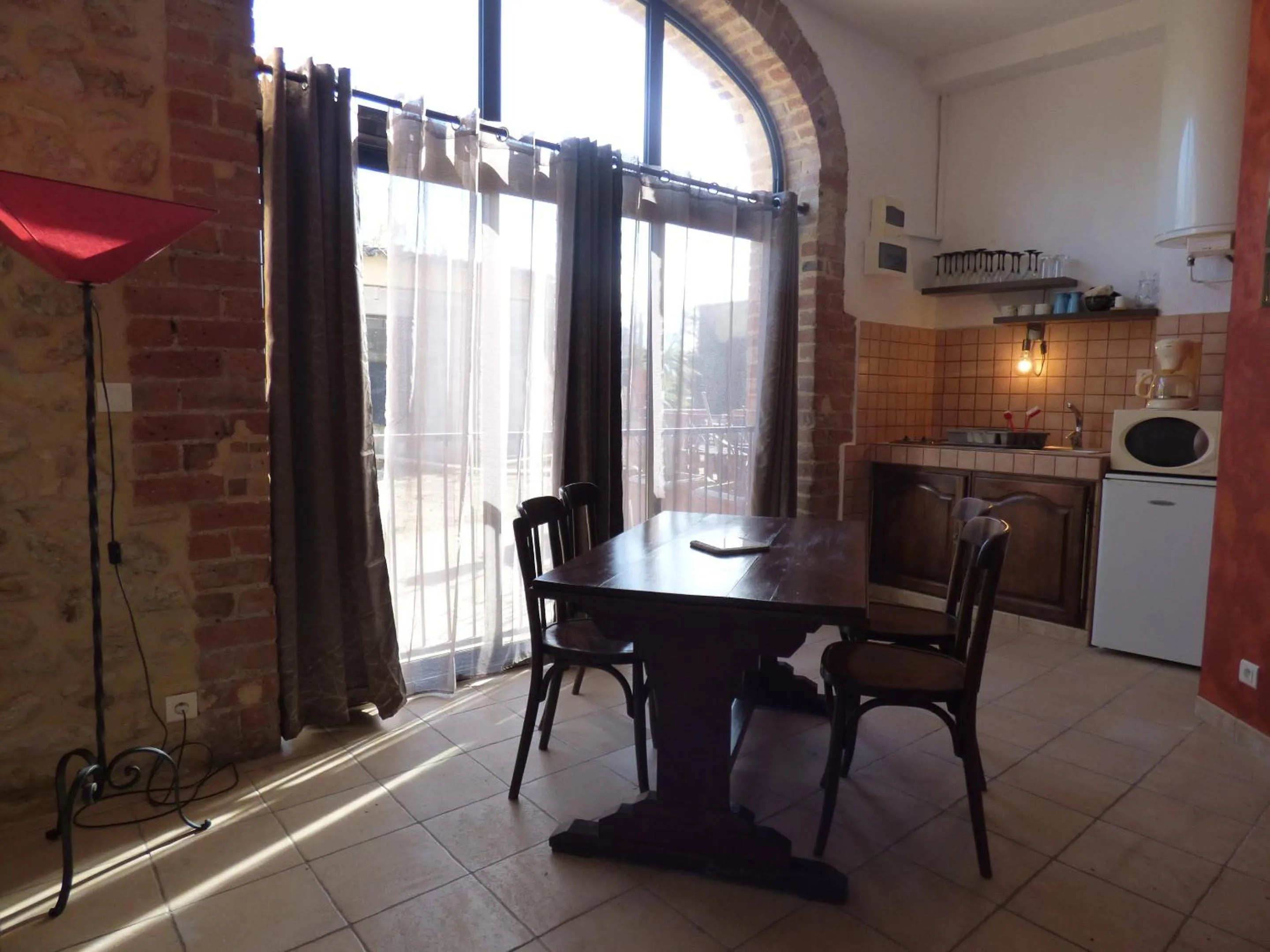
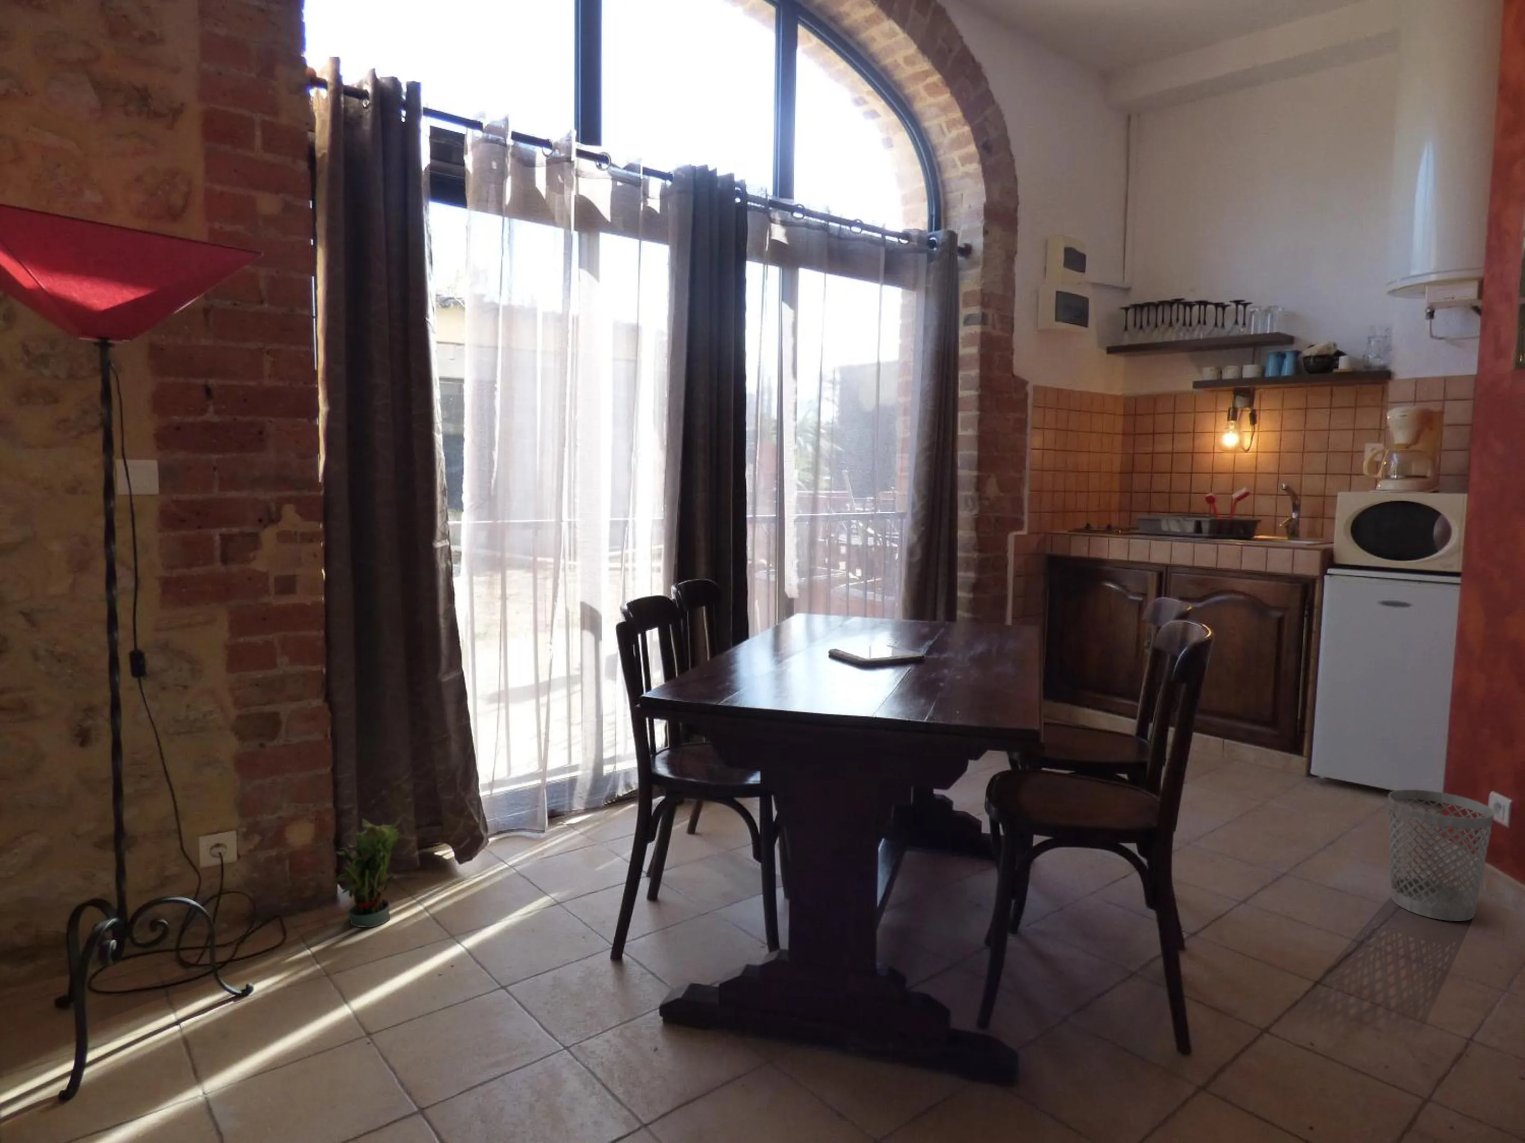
+ wastebasket (1435, 855)
+ potted plant (365, 869)
